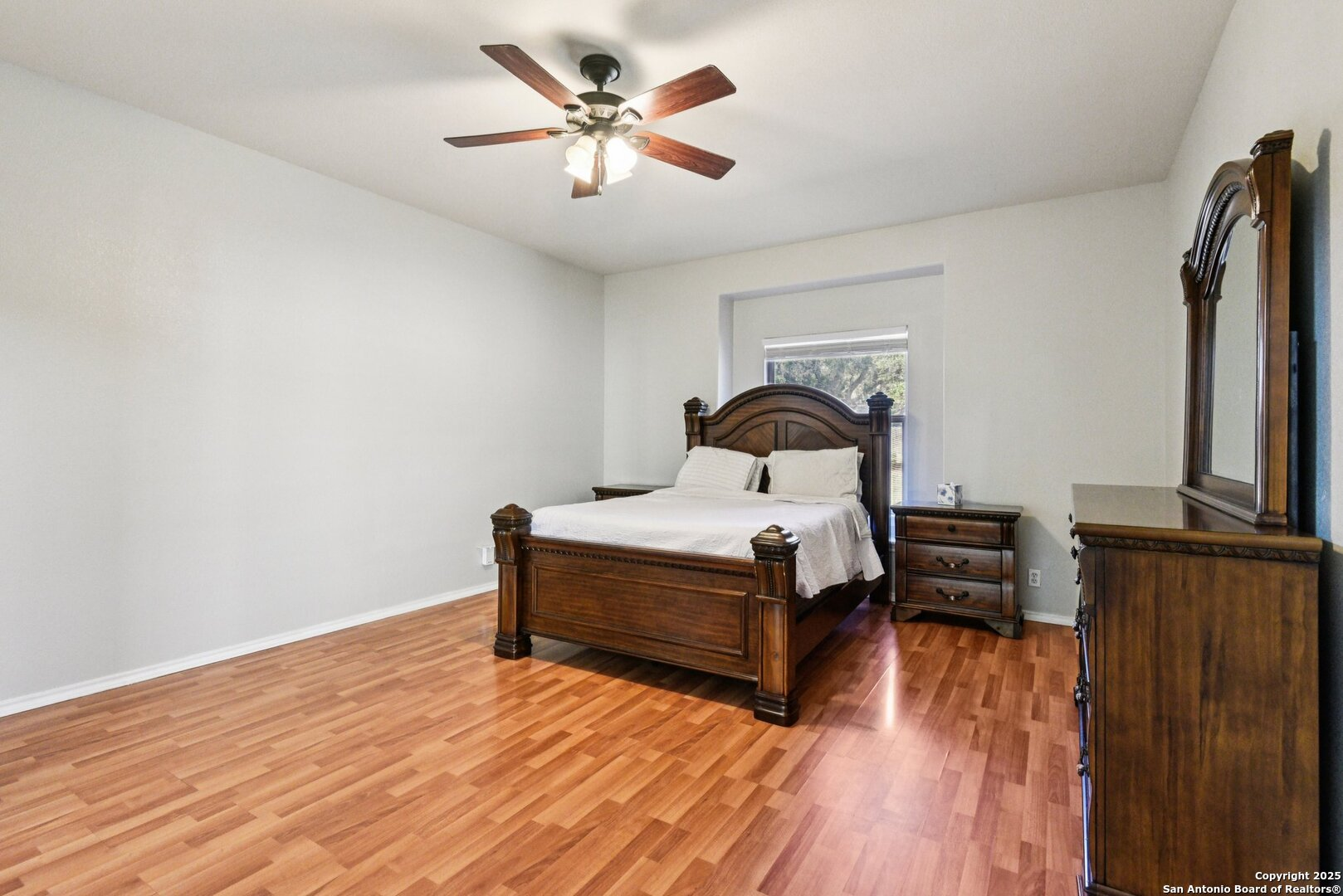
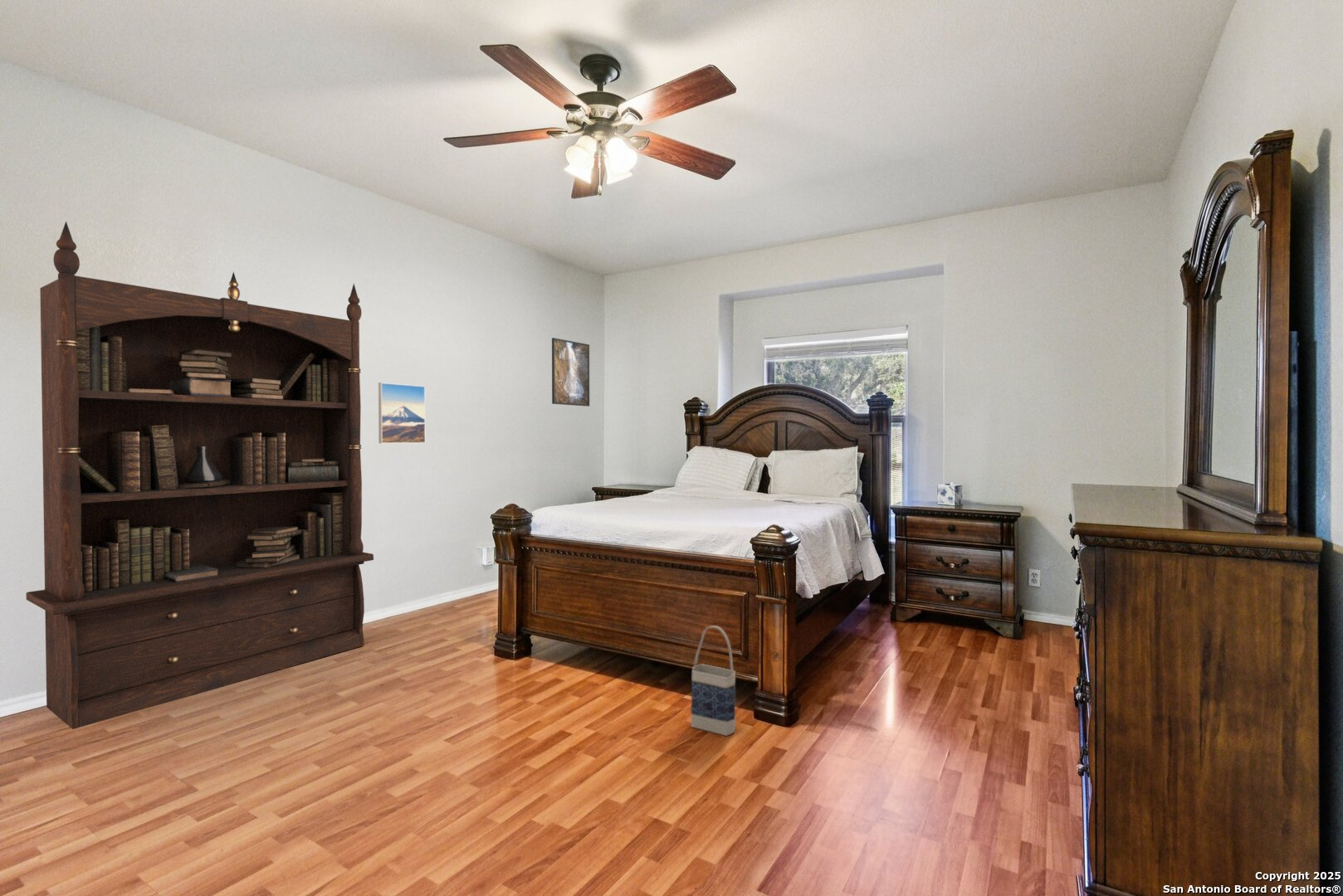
+ bag (713, 676)
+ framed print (403, 413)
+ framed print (571, 373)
+ bookcase (223, 467)
